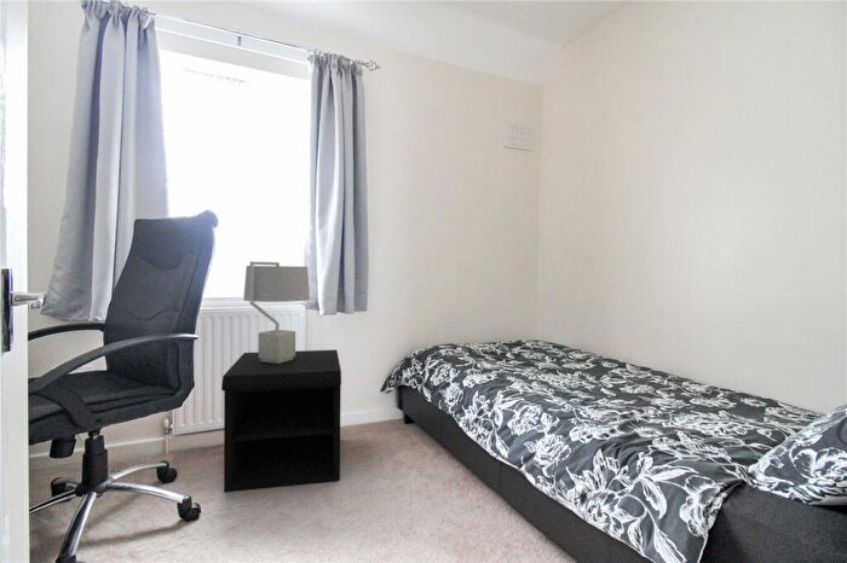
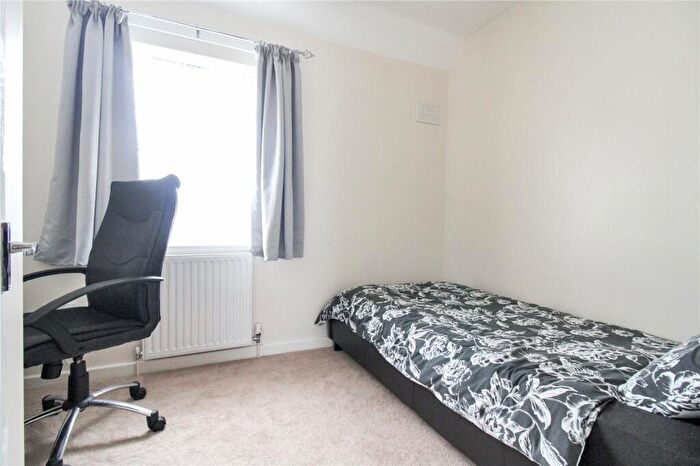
- table lamp (270, 315)
- nightstand (287, 412)
